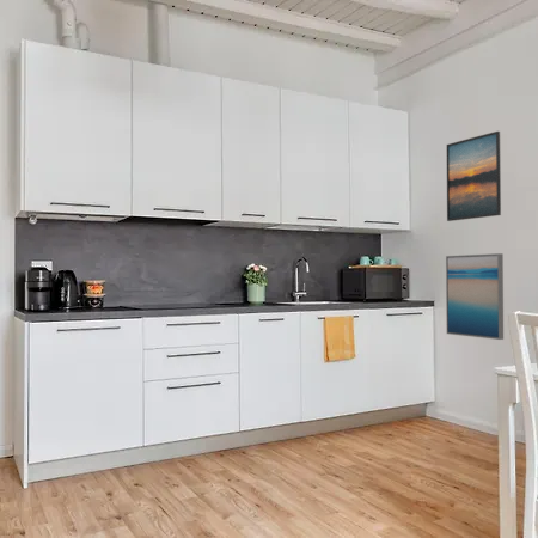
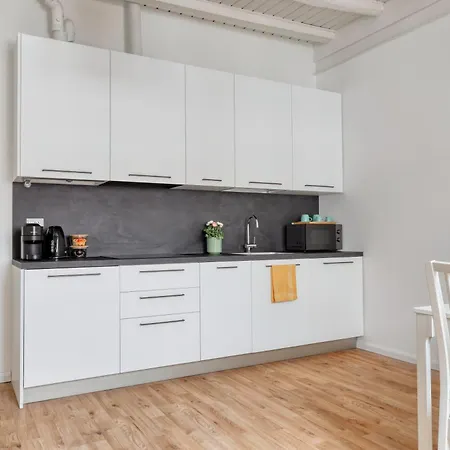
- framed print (472, 178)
- wall art (472, 295)
